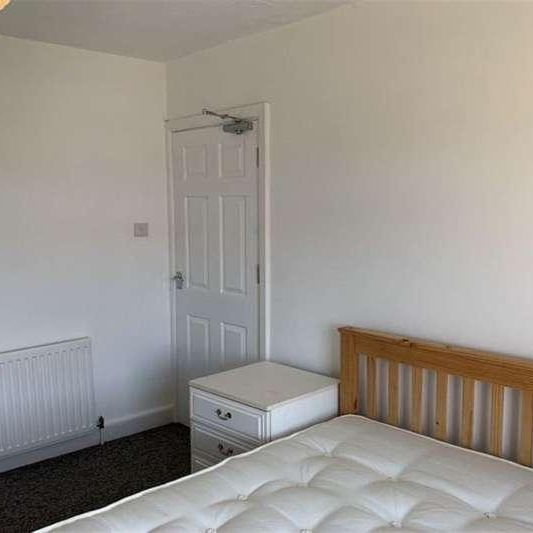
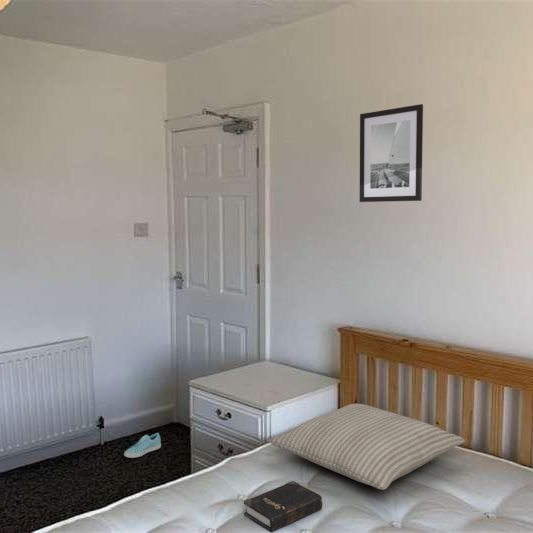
+ wall art (389, 155)
+ pillow (366, 440)
+ hardback book (283, 505)
+ sneaker (142, 443)
